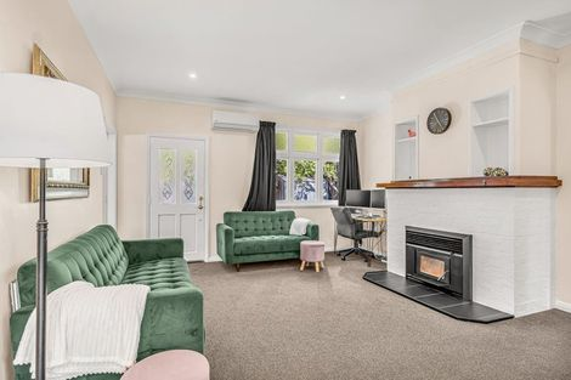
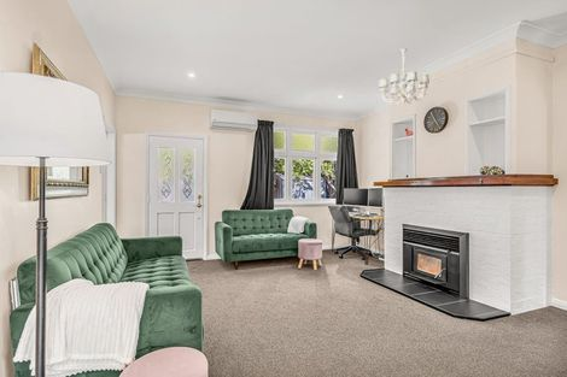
+ chandelier (403, 77)
